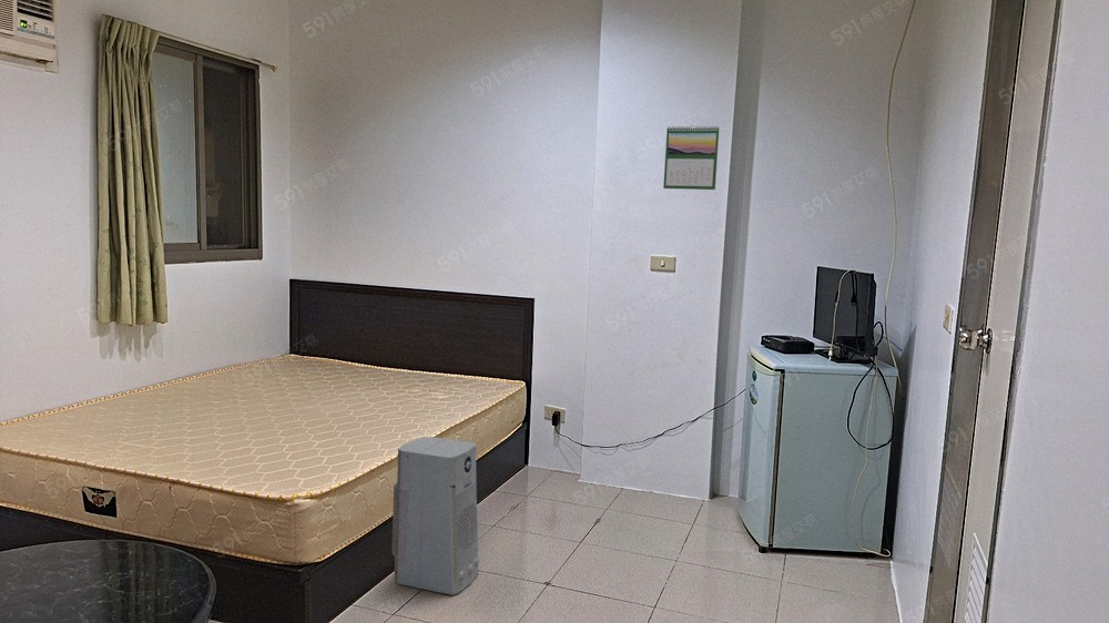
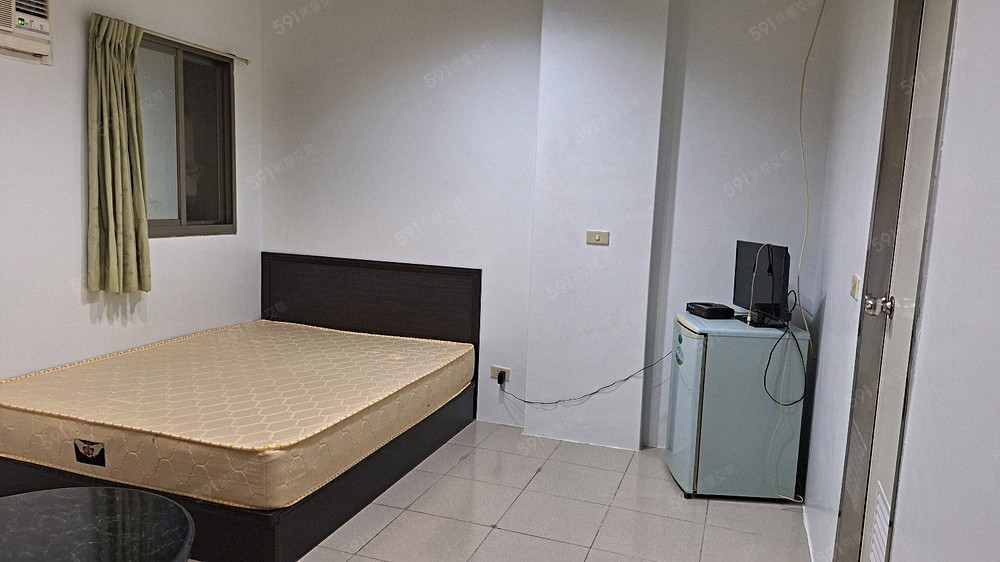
- calendar (691, 156)
- air purifier (437, 511)
